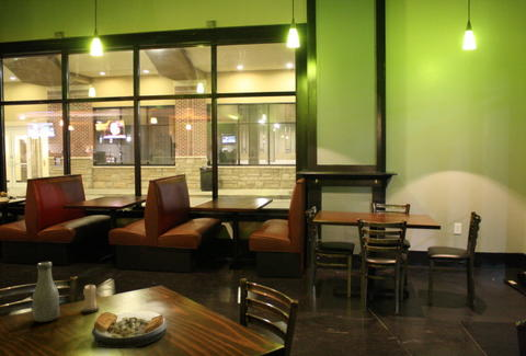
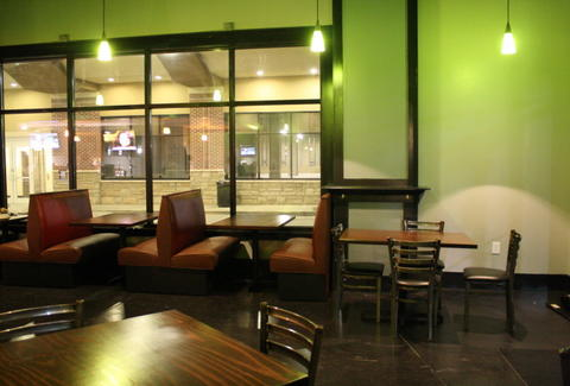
- bottle (45, 290)
- candle (90, 297)
- plate (130, 325)
